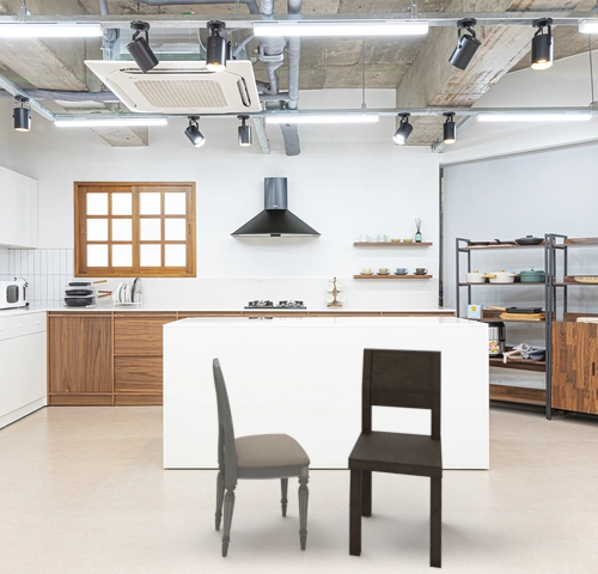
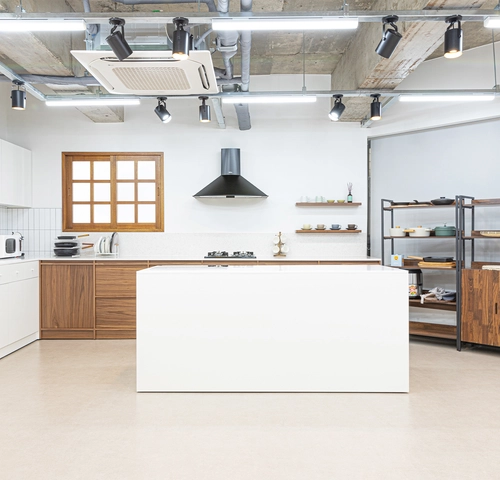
- dining chair (257, 446)
- dining chair (397, 446)
